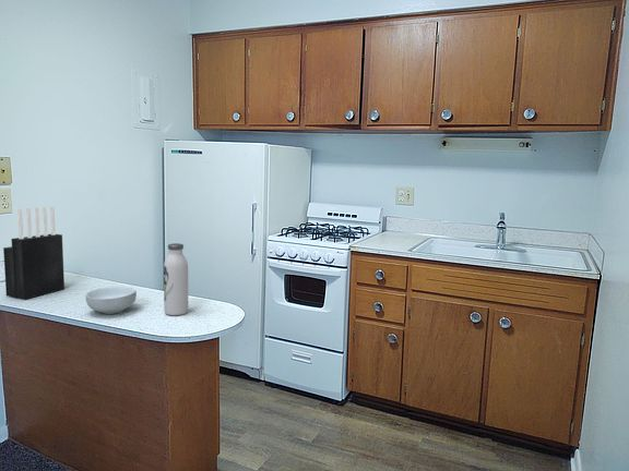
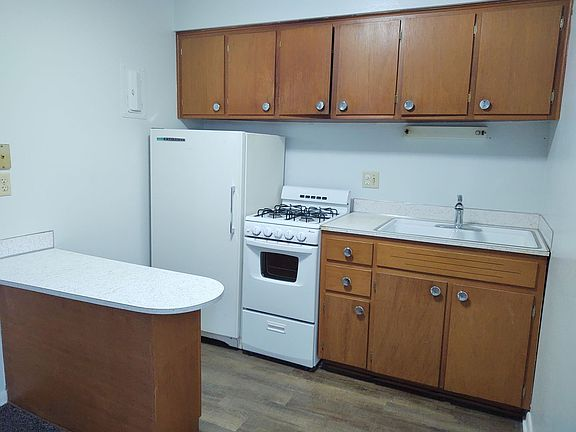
- water bottle (176, 278)
- knife block (32, 250)
- cereal bowl (111, 301)
